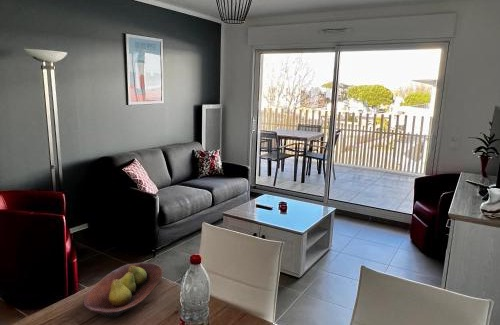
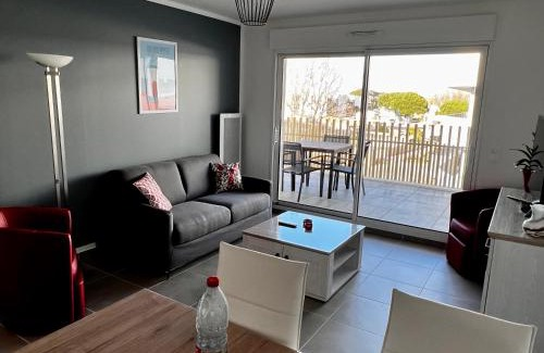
- fruit bowl (126, 285)
